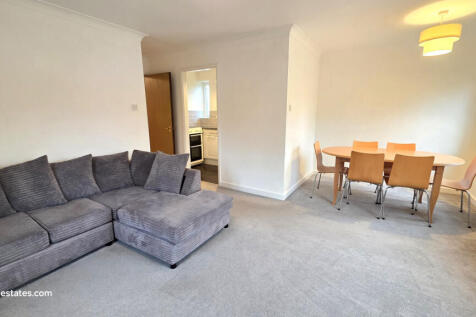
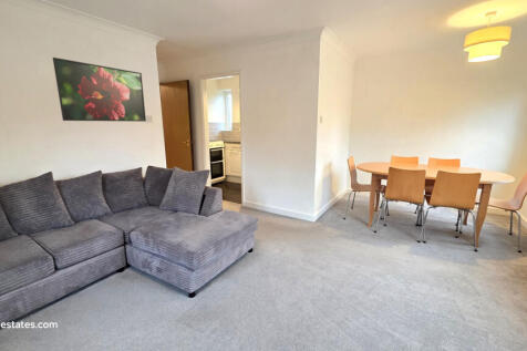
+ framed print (106, 94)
